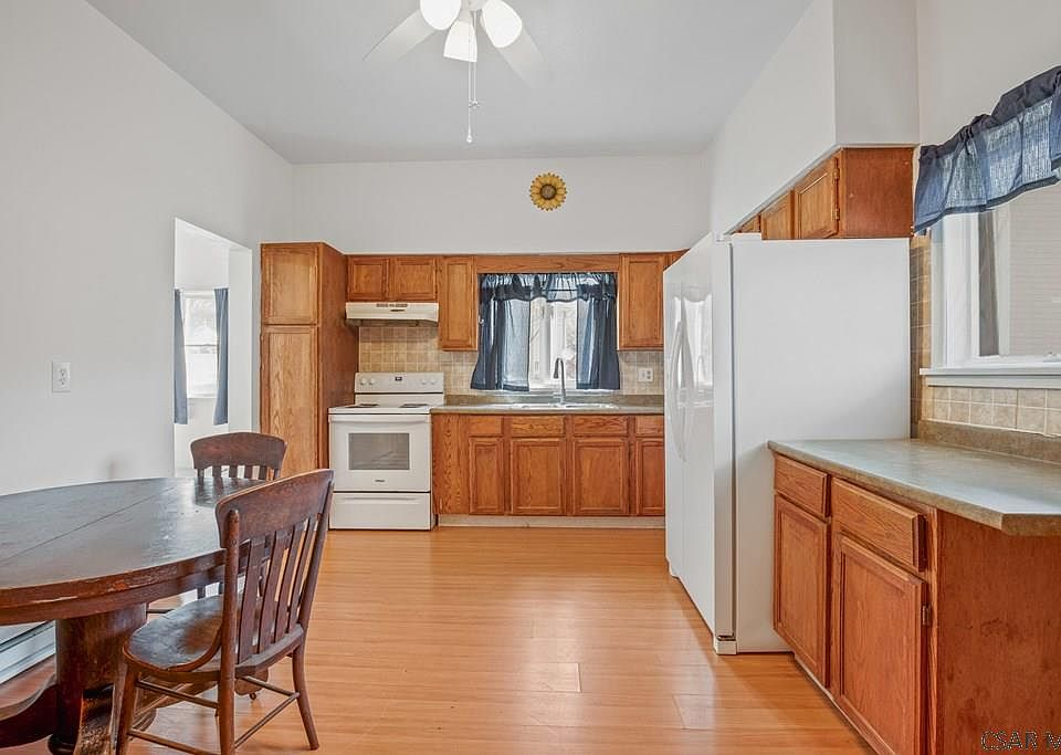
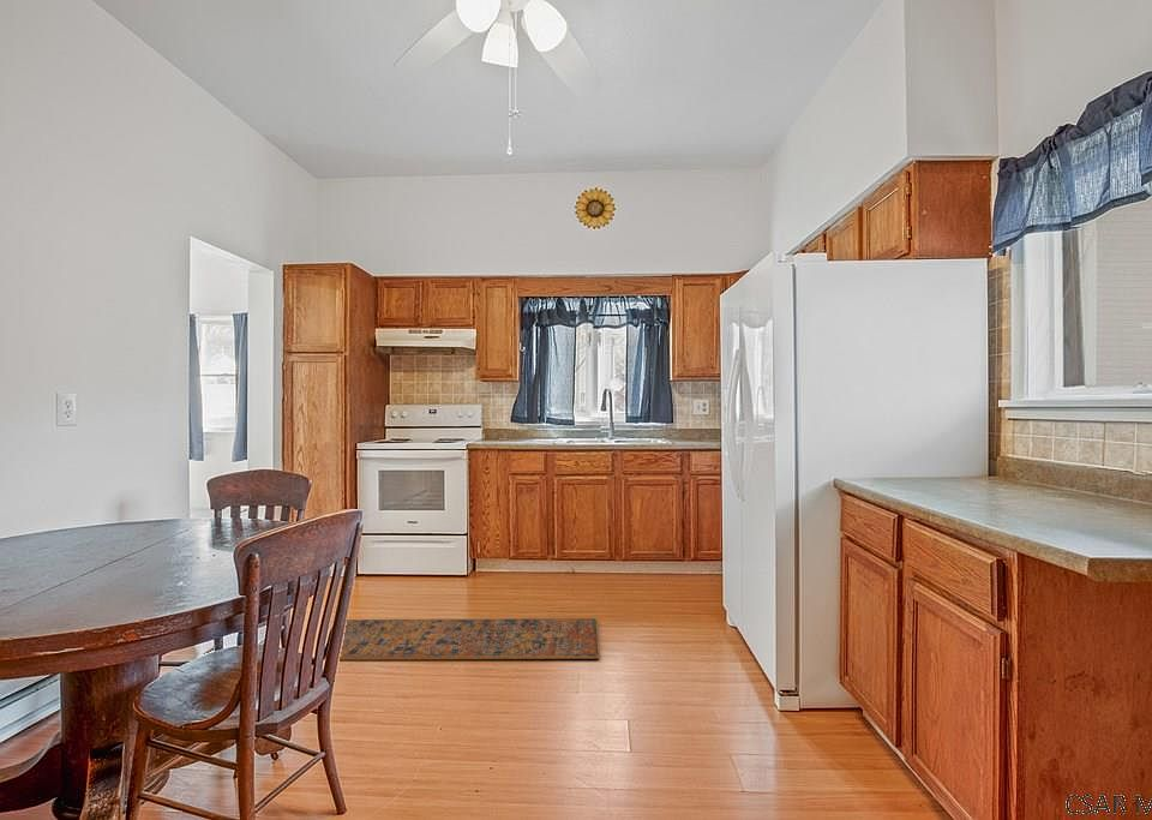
+ rug (412, 638)
